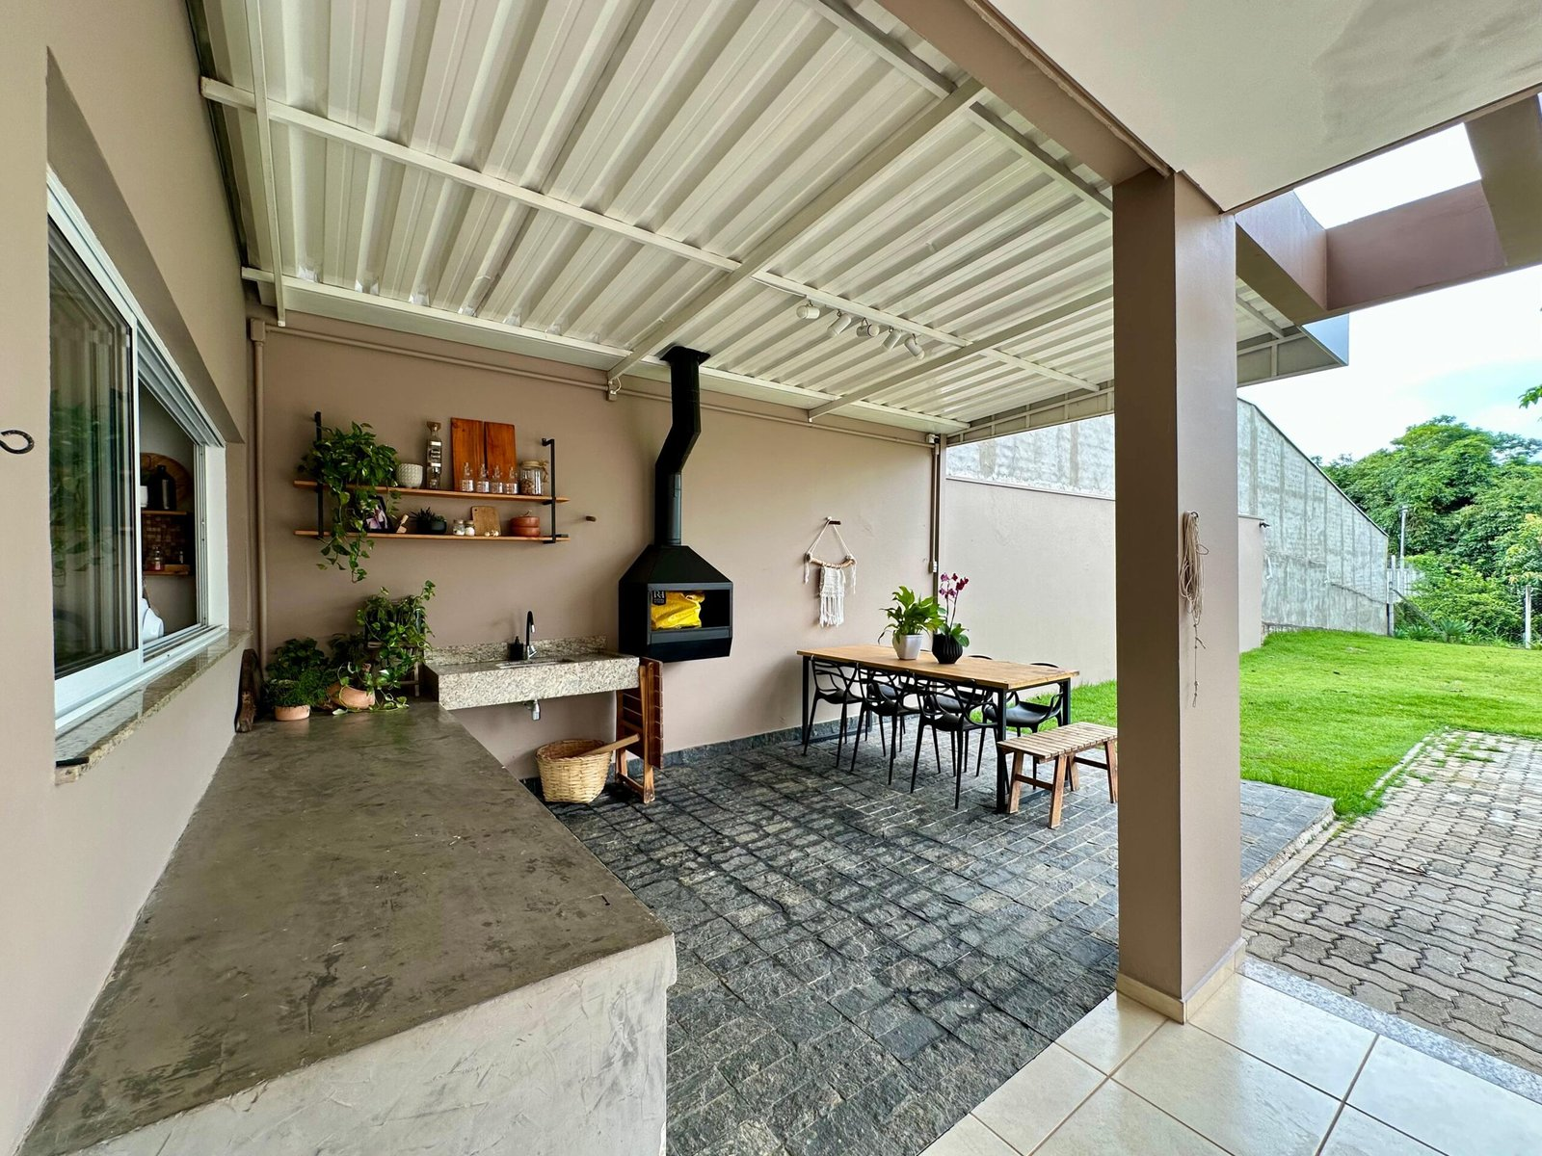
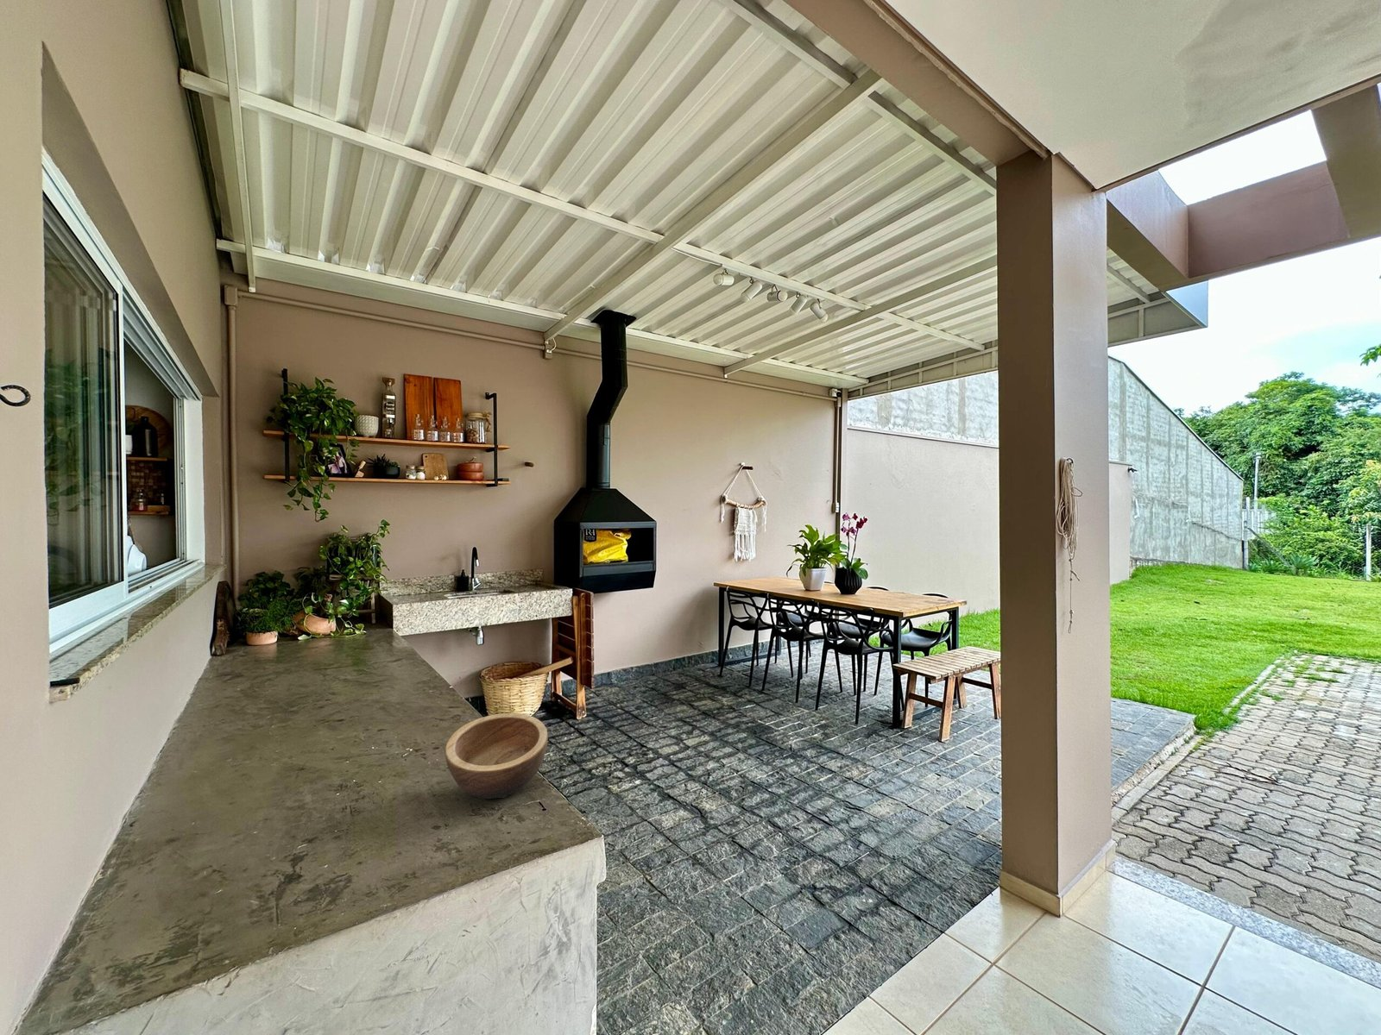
+ wooden bowl (498, 759)
